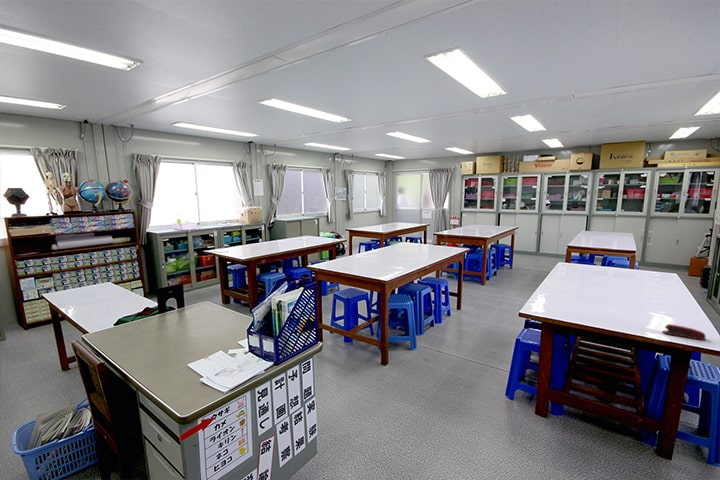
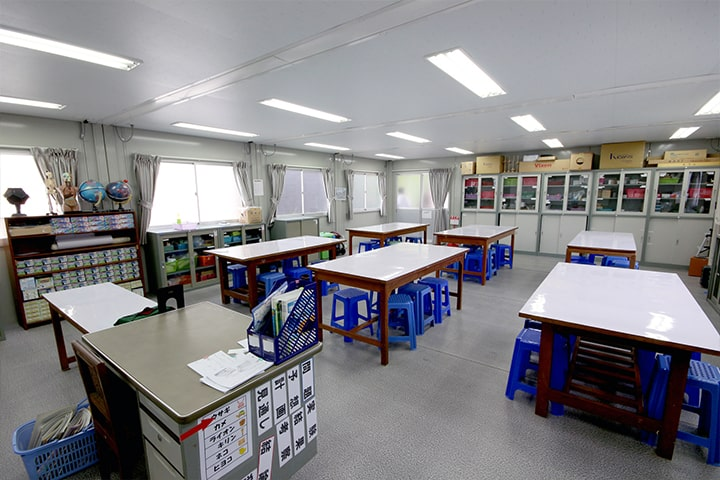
- stapler (684, 331)
